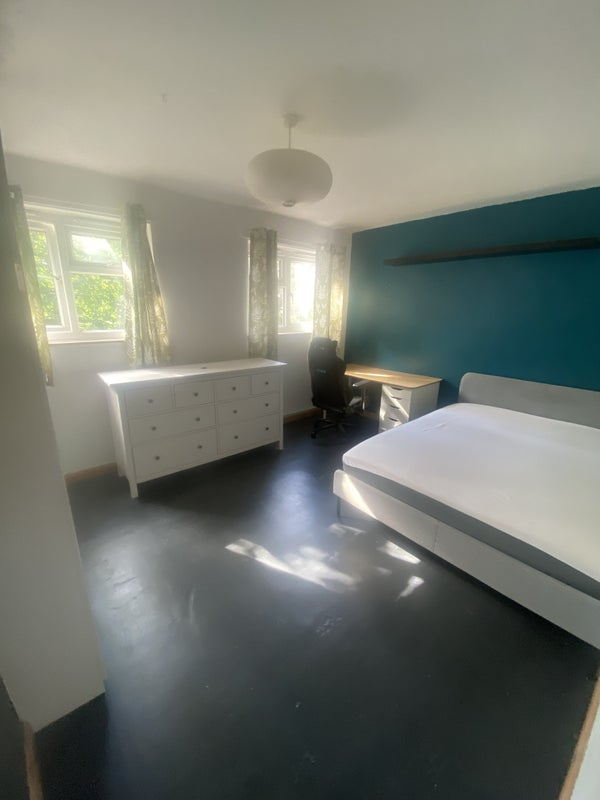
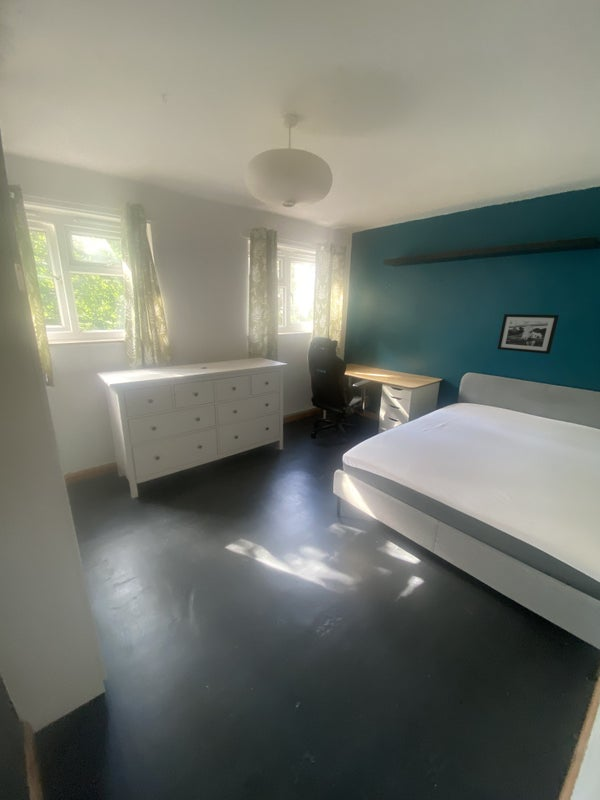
+ picture frame (526, 333)
